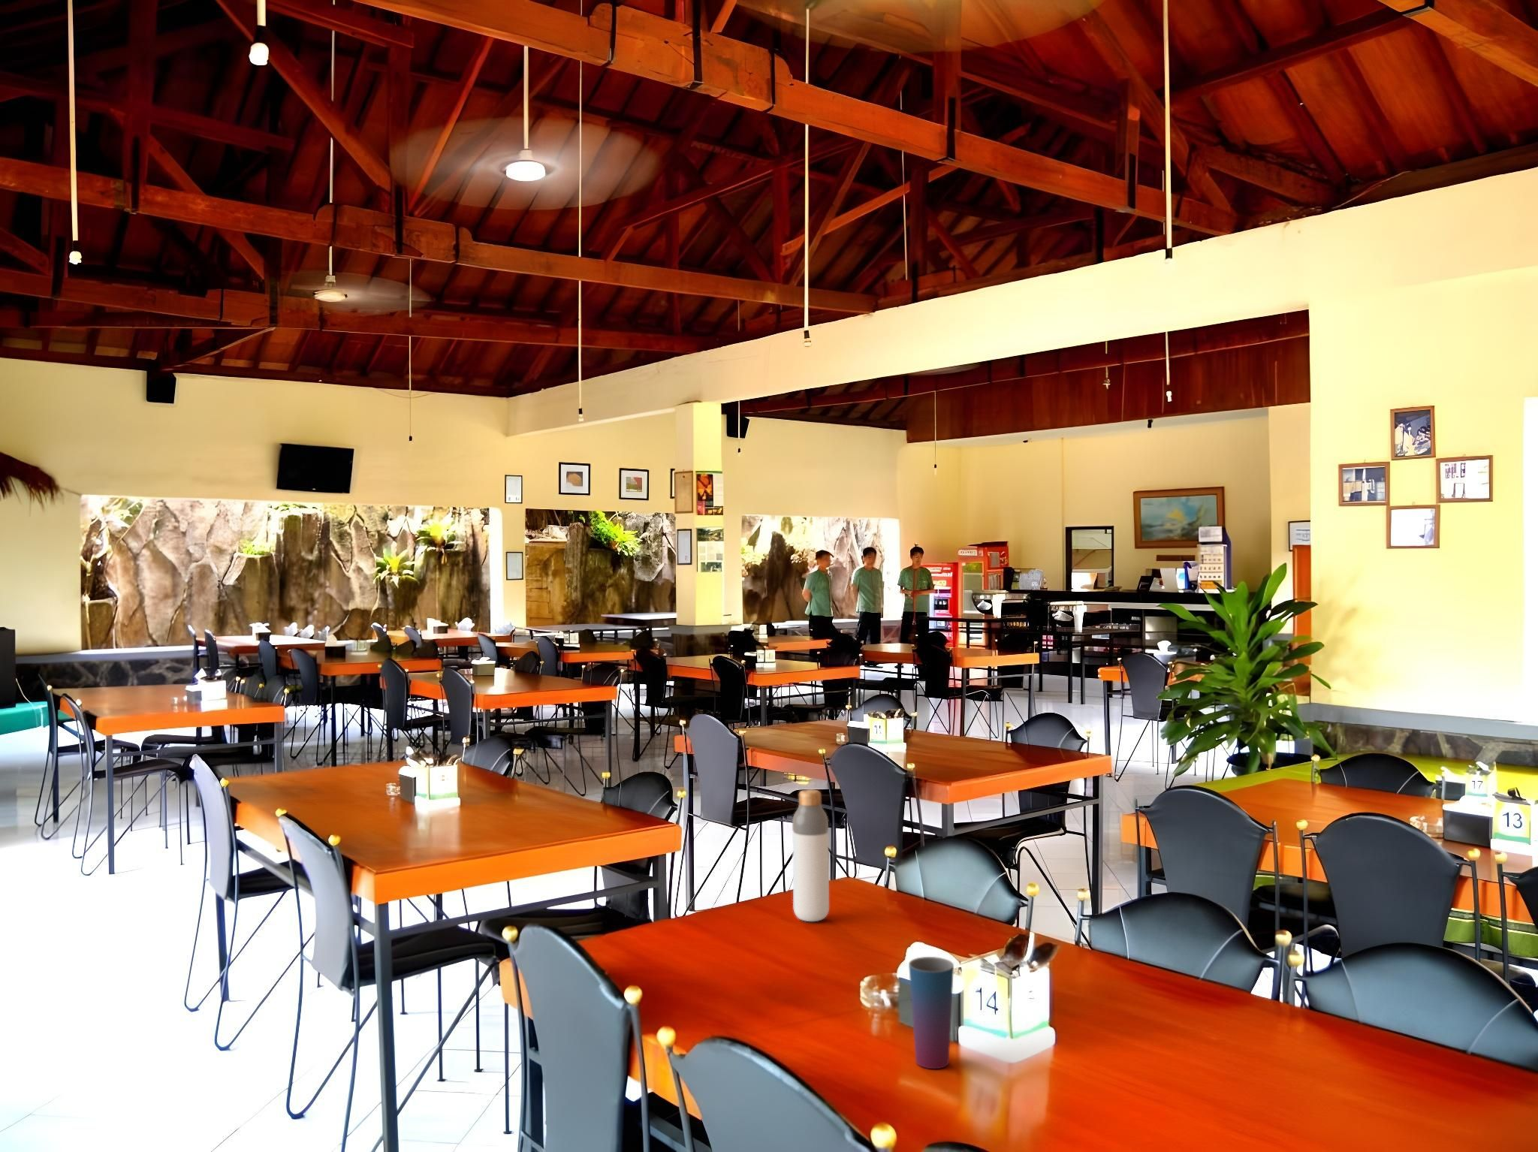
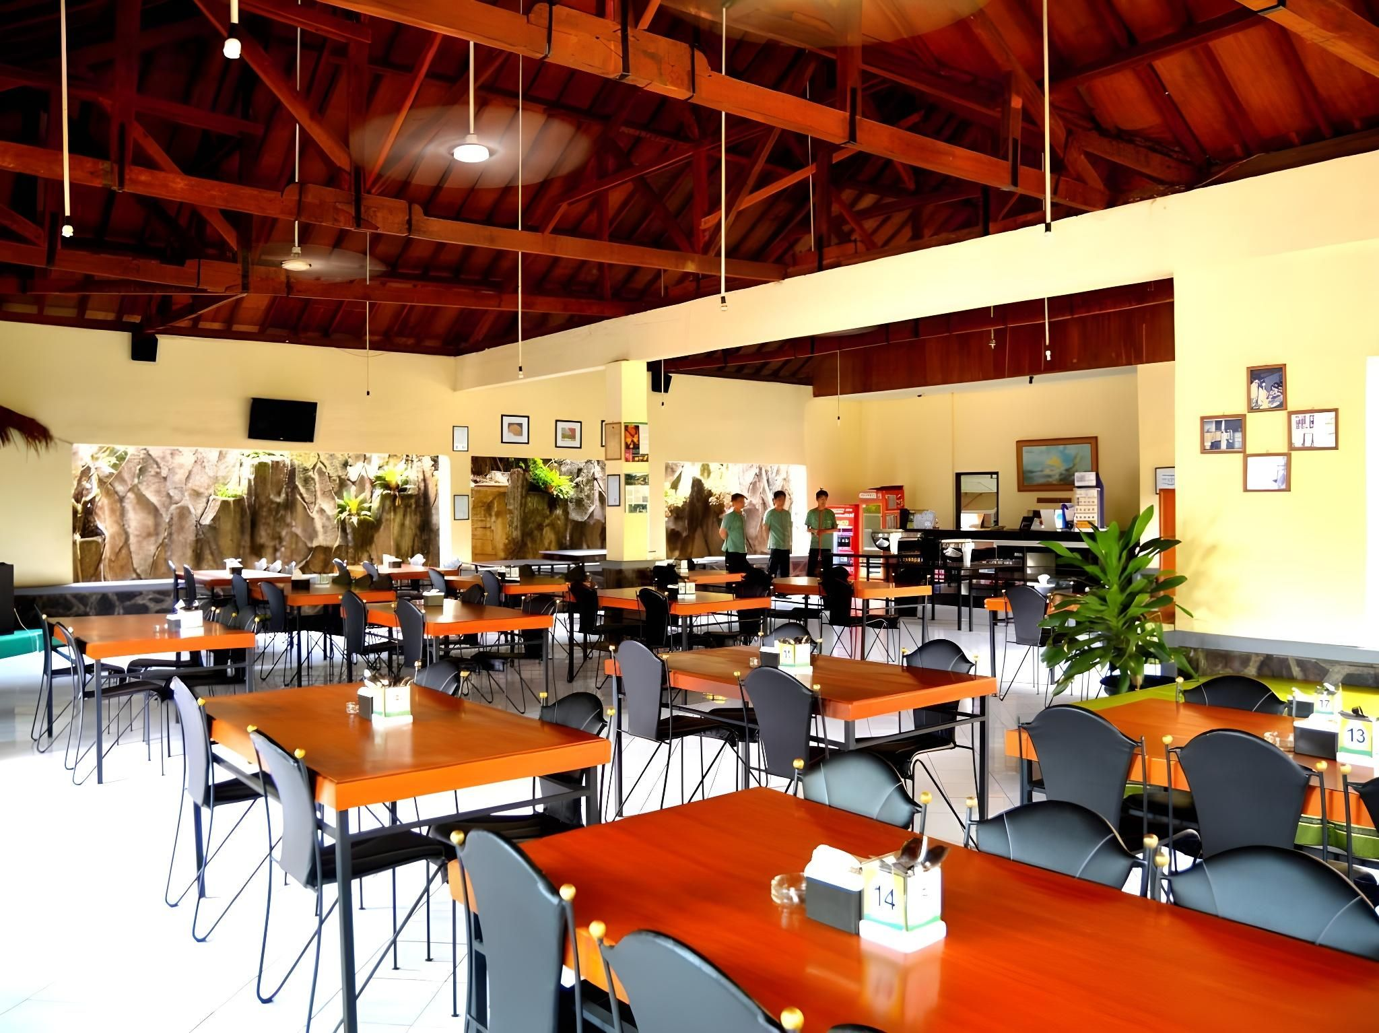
- bottle (811, 854)
- cup (932, 1013)
